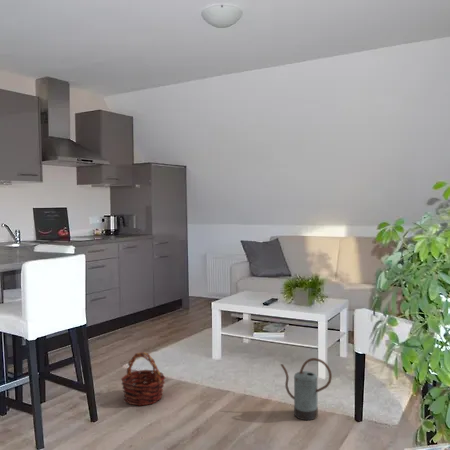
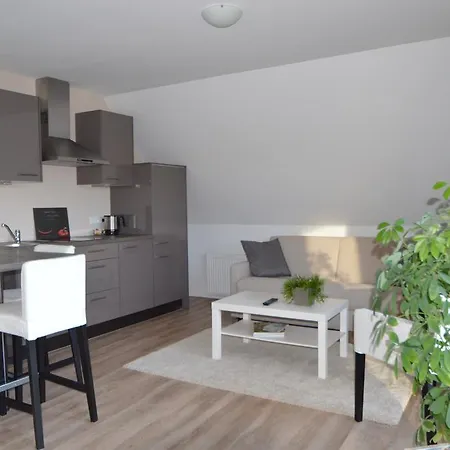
- basket (142, 375)
- watering can (305, 385)
